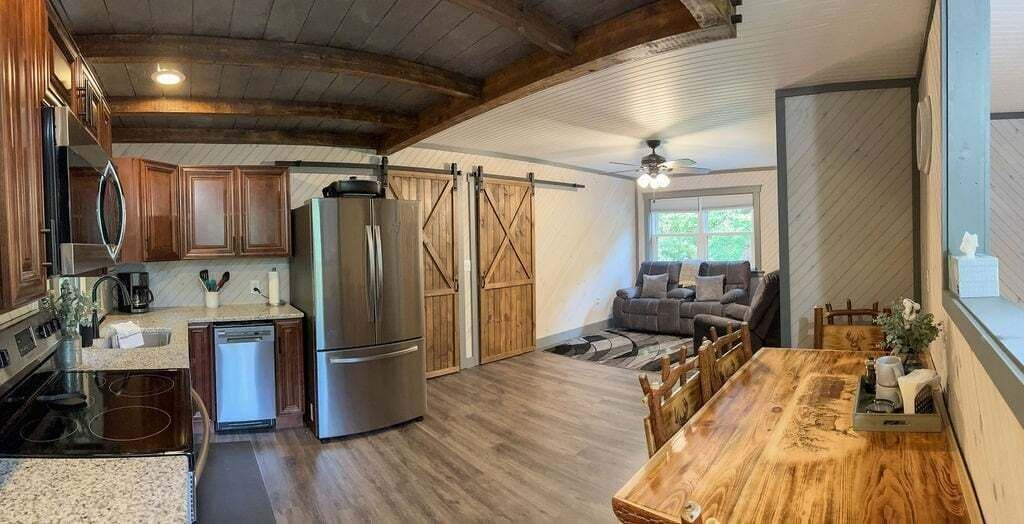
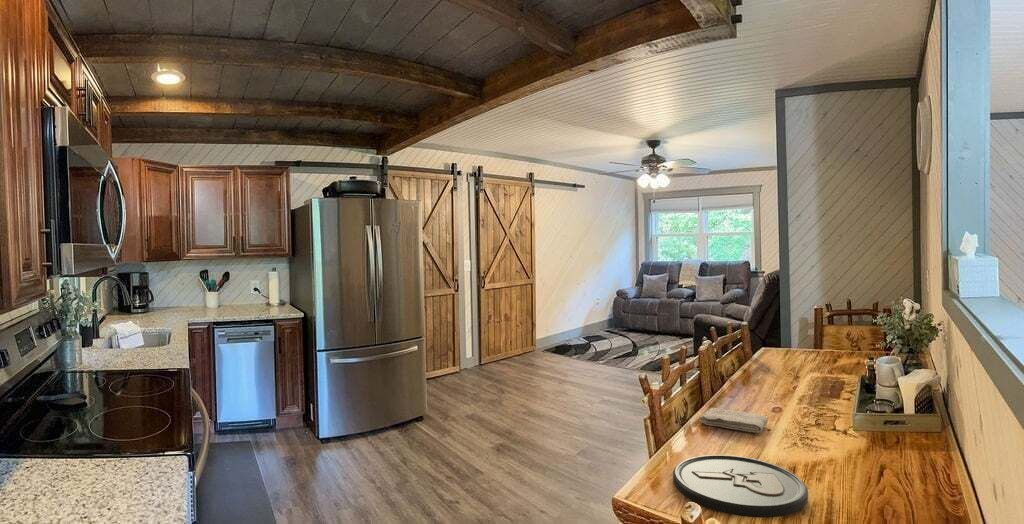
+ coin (737, 482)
+ washcloth (733, 419)
